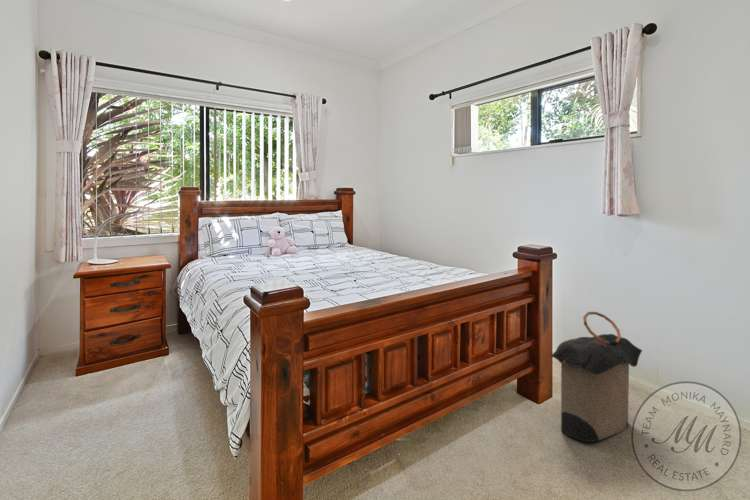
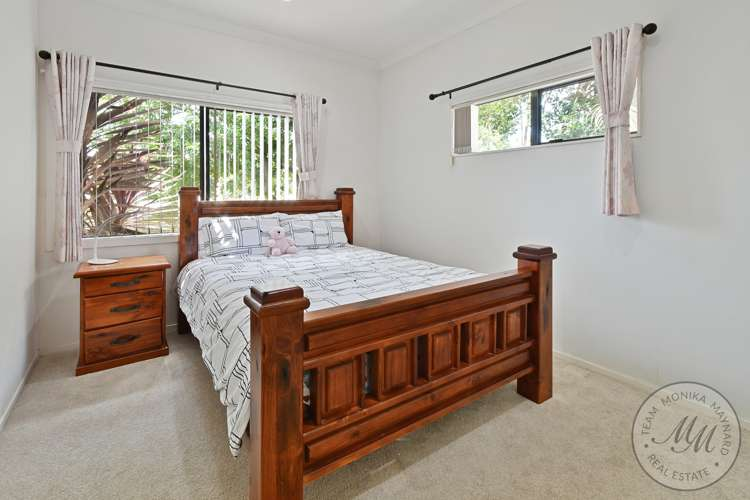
- laundry hamper (596, 371)
